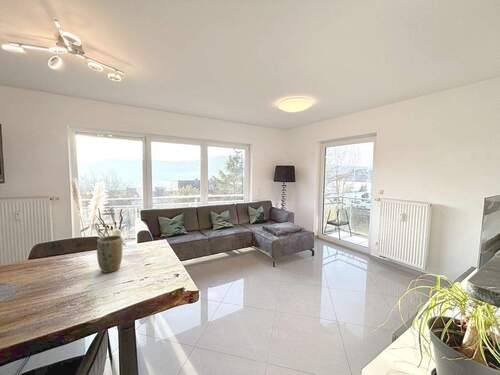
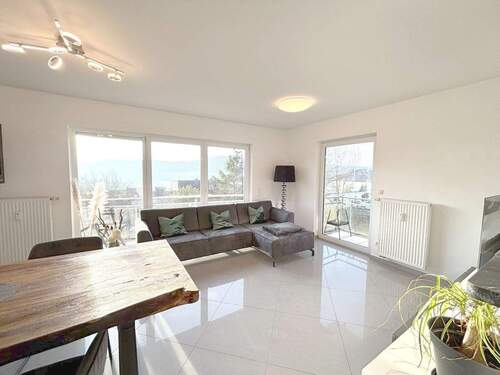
- plant pot (110, 253)
